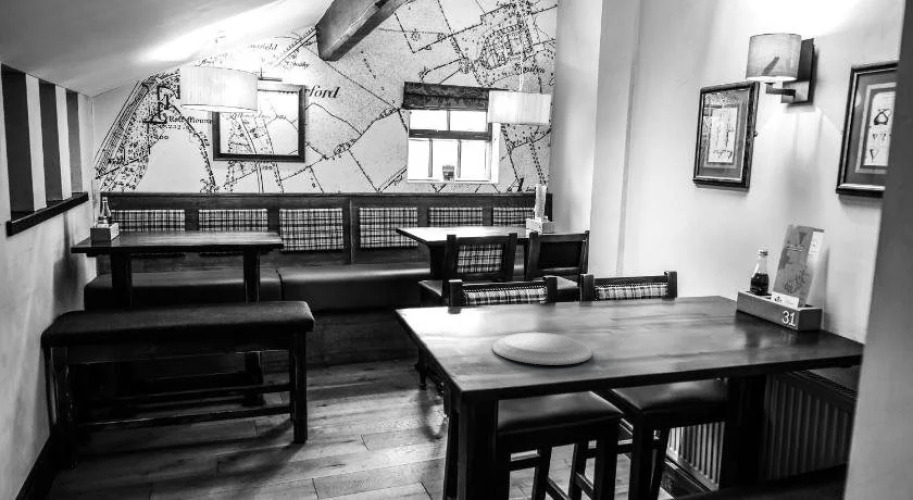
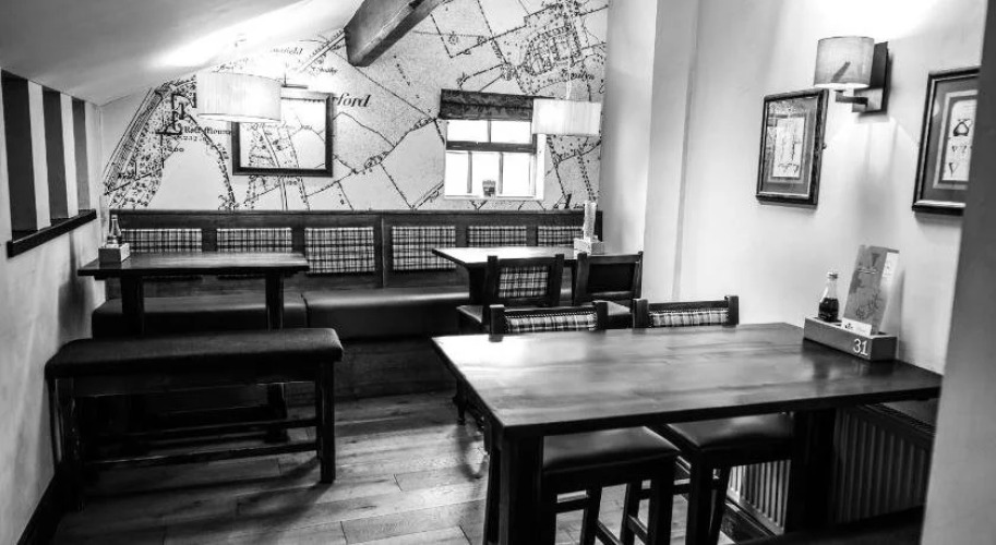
- plate (541, 344)
